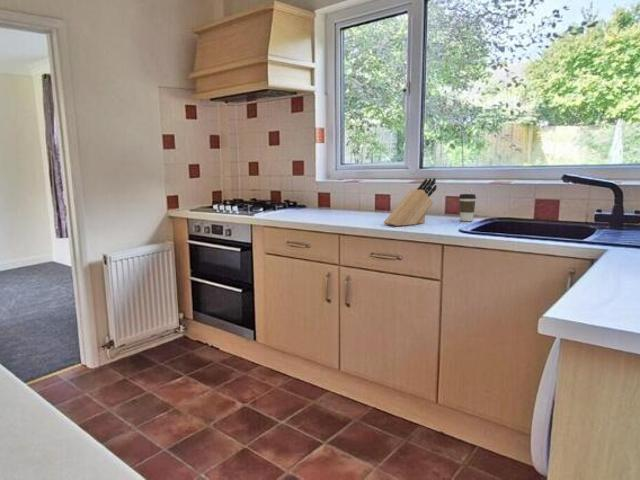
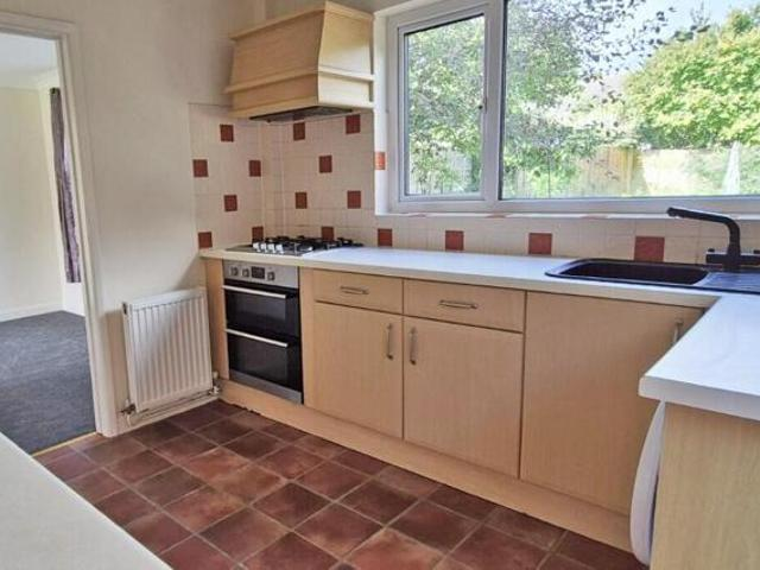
- coffee cup (467, 207)
- knife block (412, 200)
